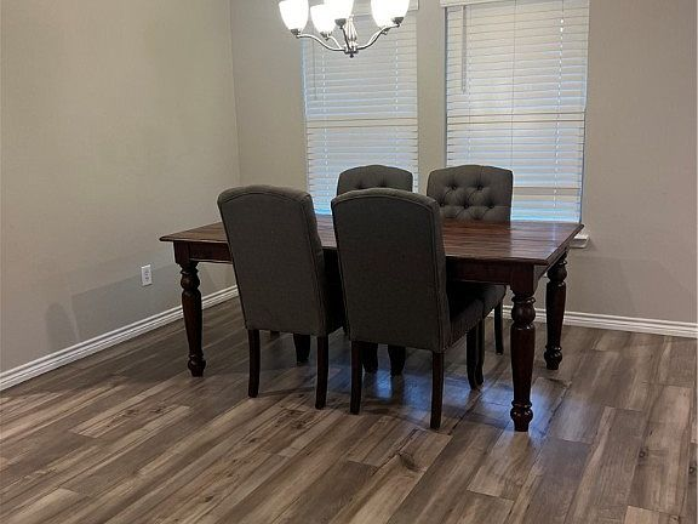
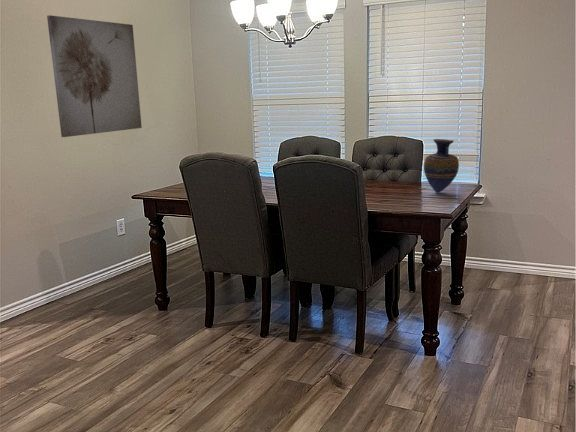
+ vase (441, 165)
+ wall art (99, 77)
